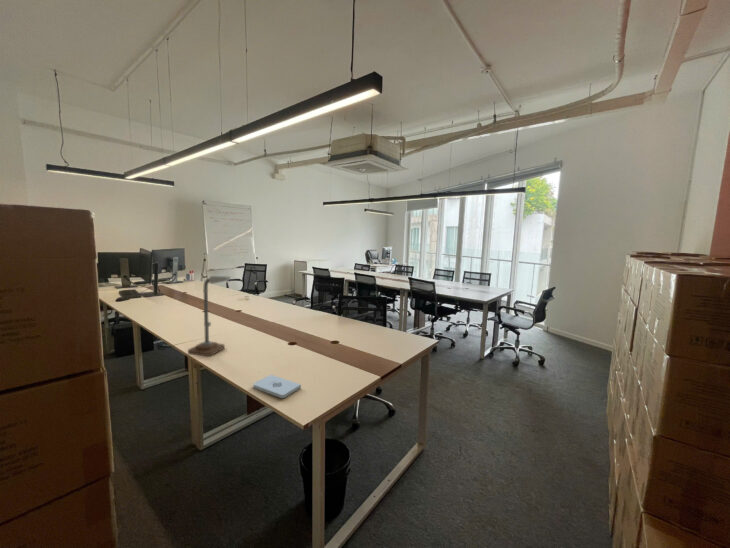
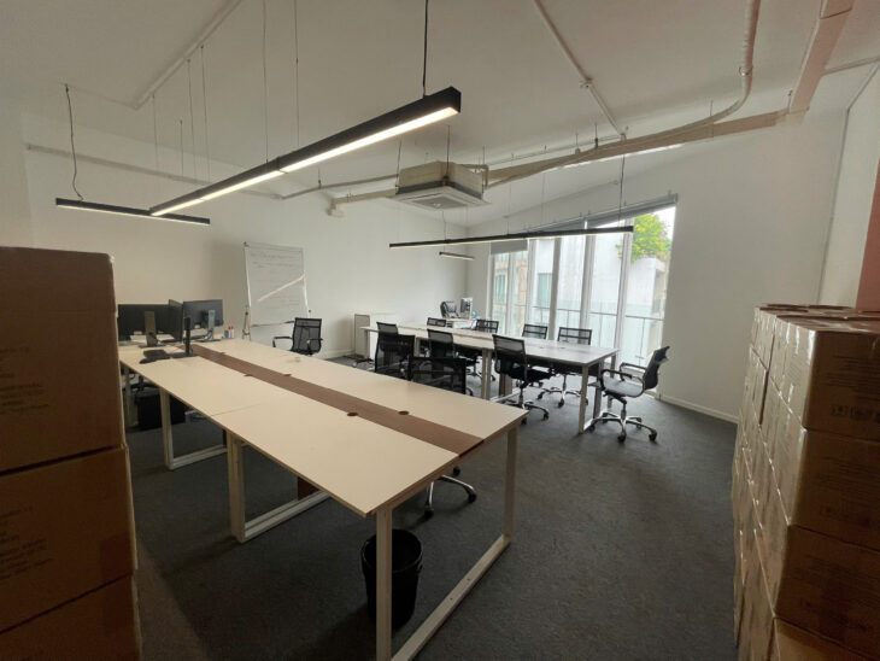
- desk lamp (207, 313)
- notepad (276, 385)
